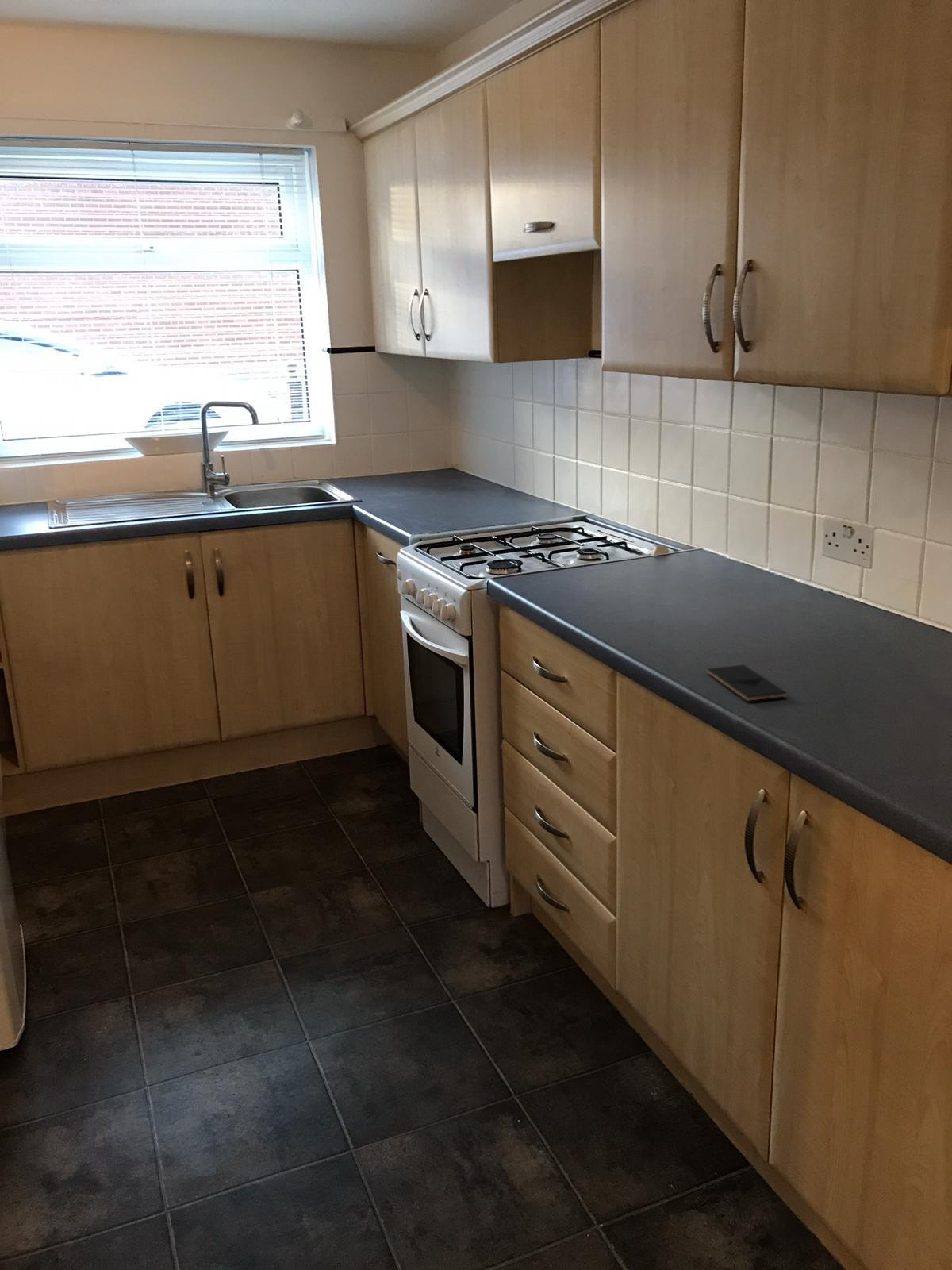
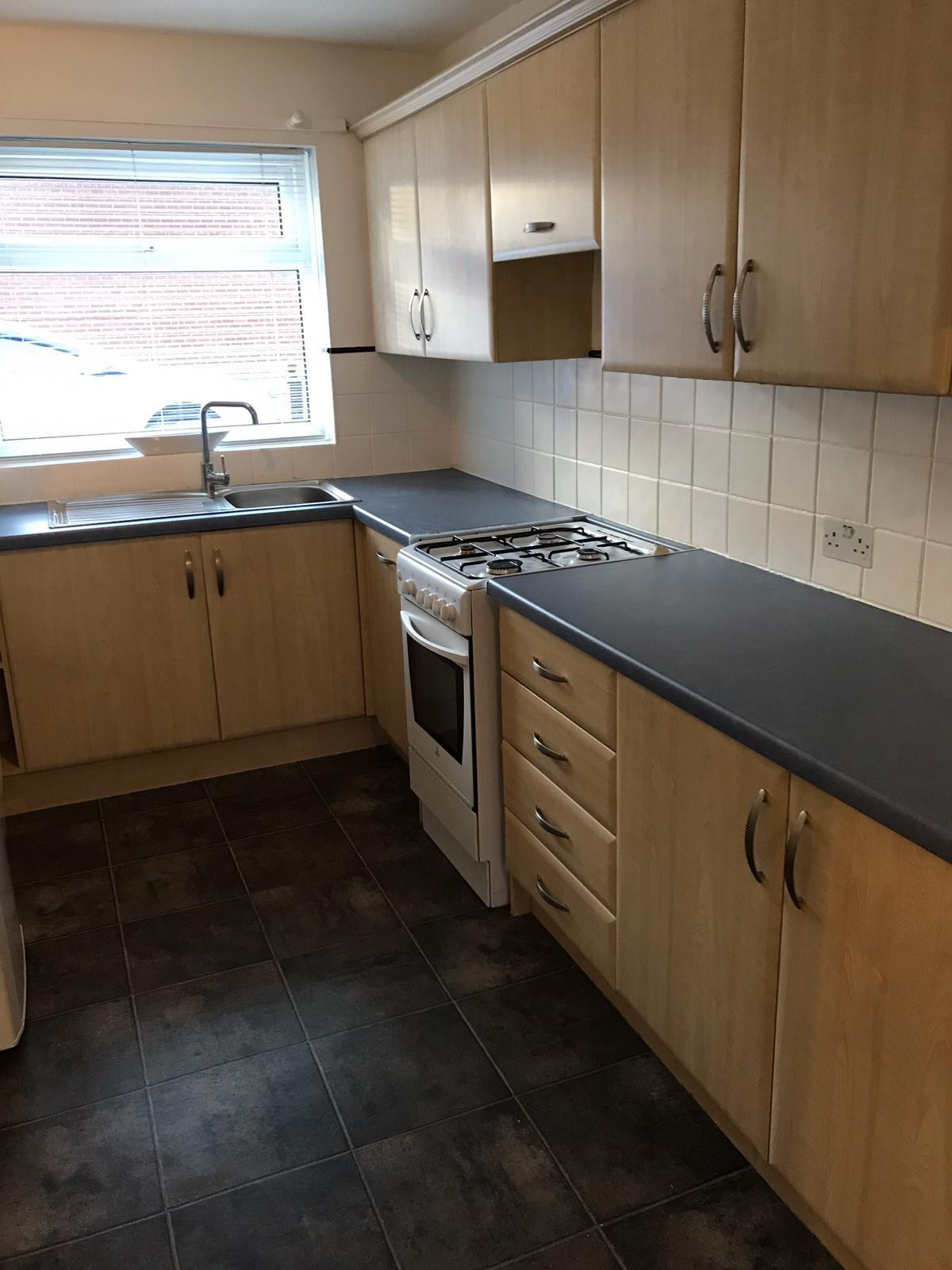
- smartphone (745, 682)
